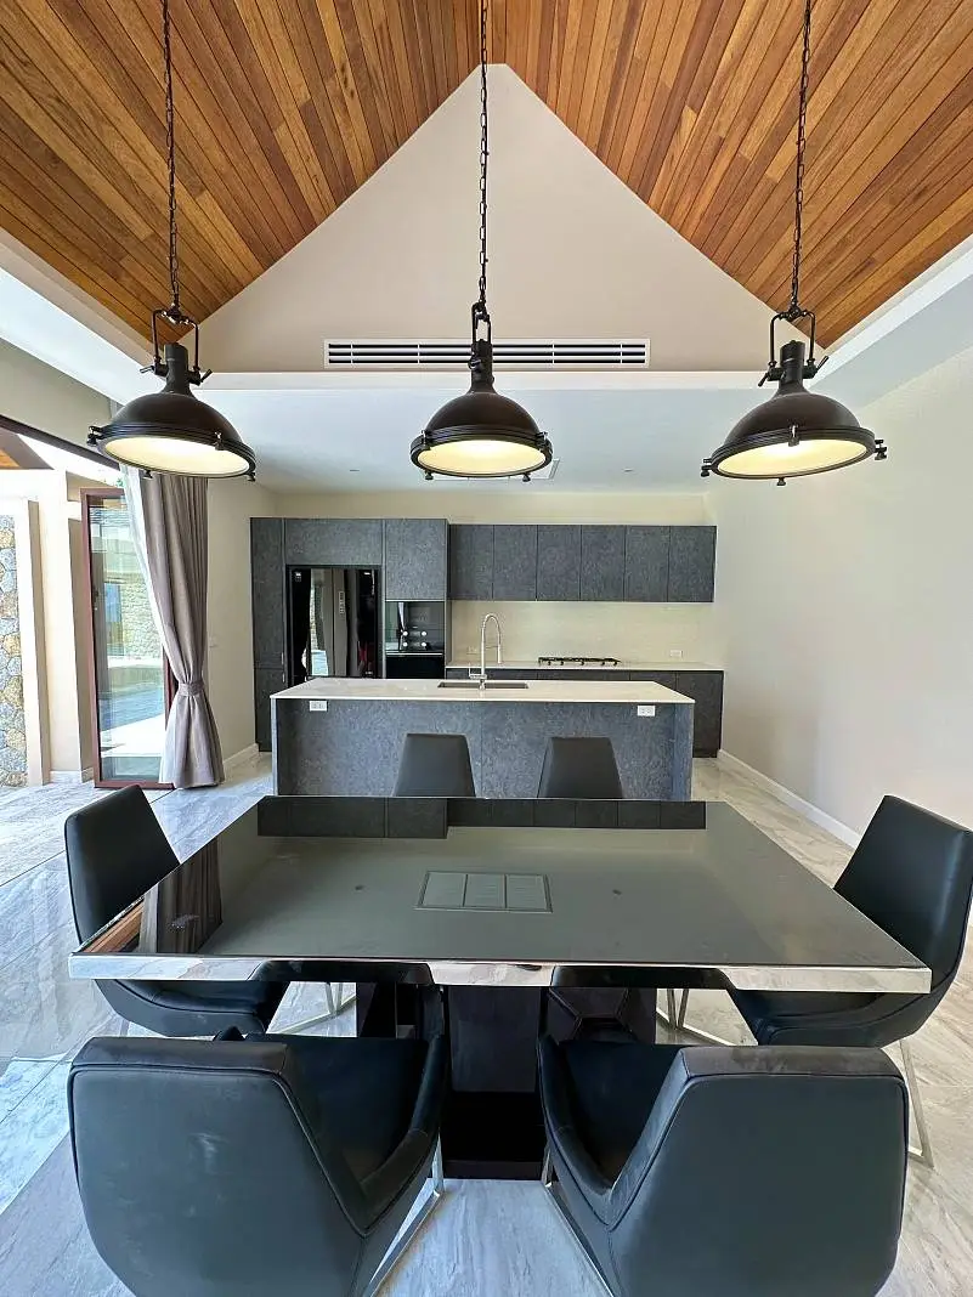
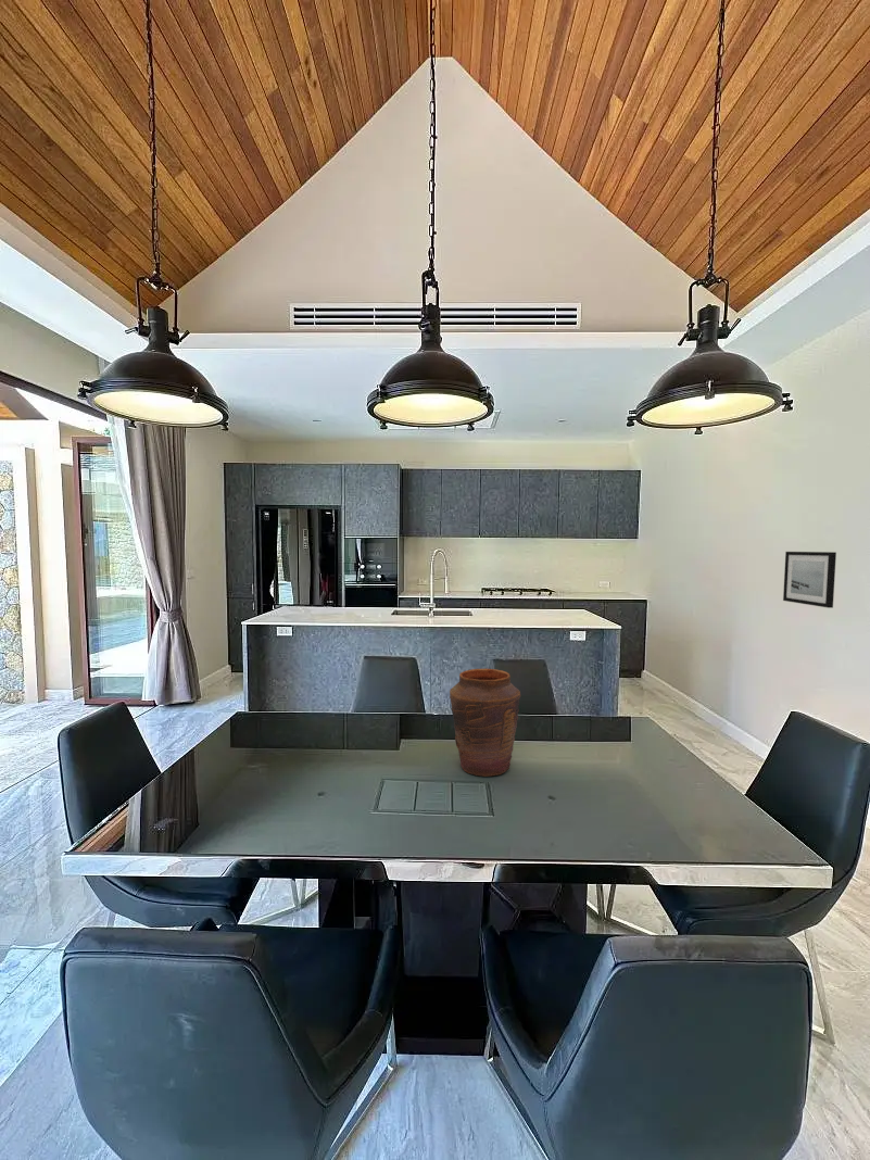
+ wall art (807, 578)
+ vase (484, 720)
